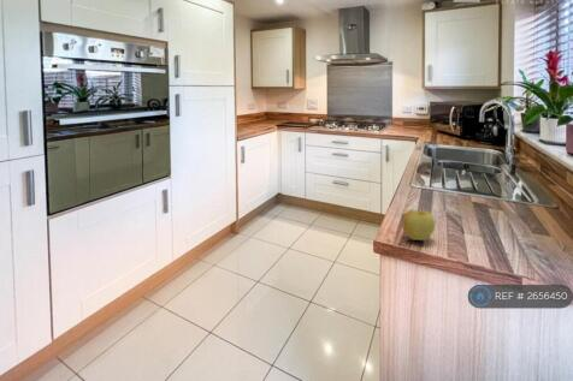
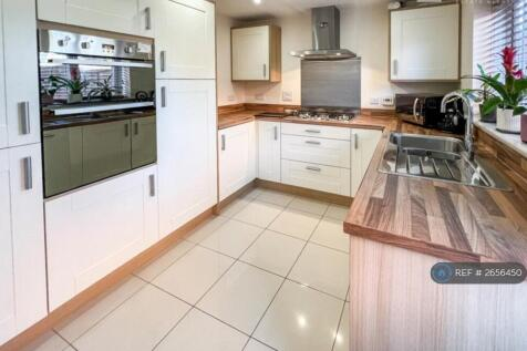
- apple (418, 225)
